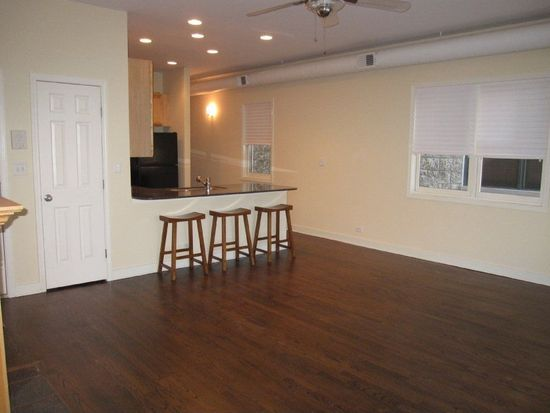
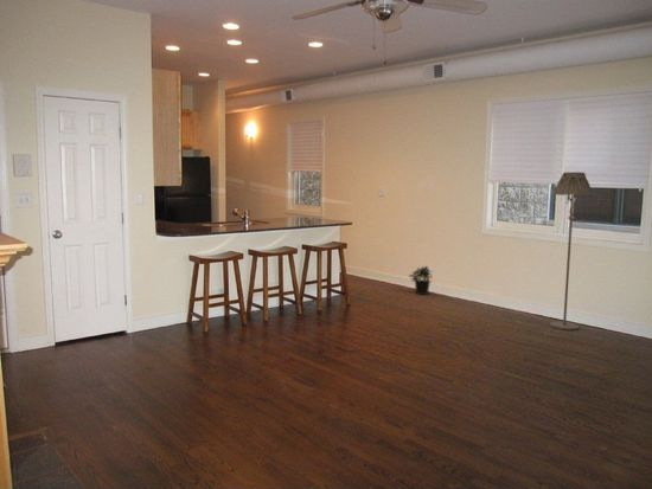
+ floor lamp (568, 250)
+ potted plant (423, 279)
